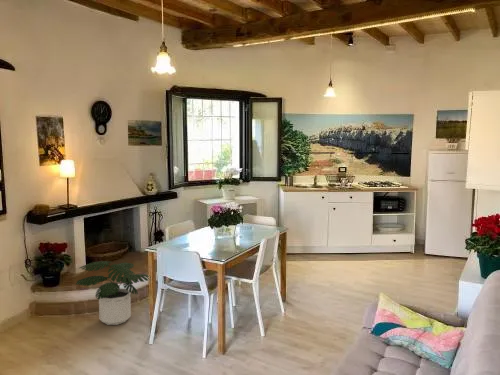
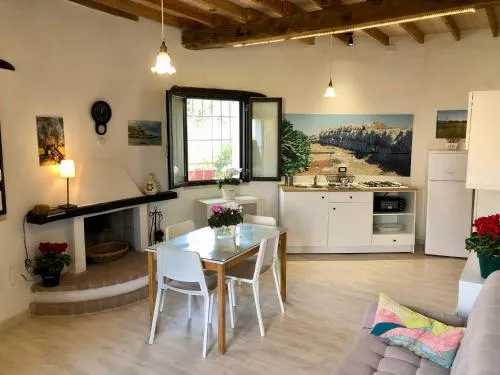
- potted plant (116, 291)
